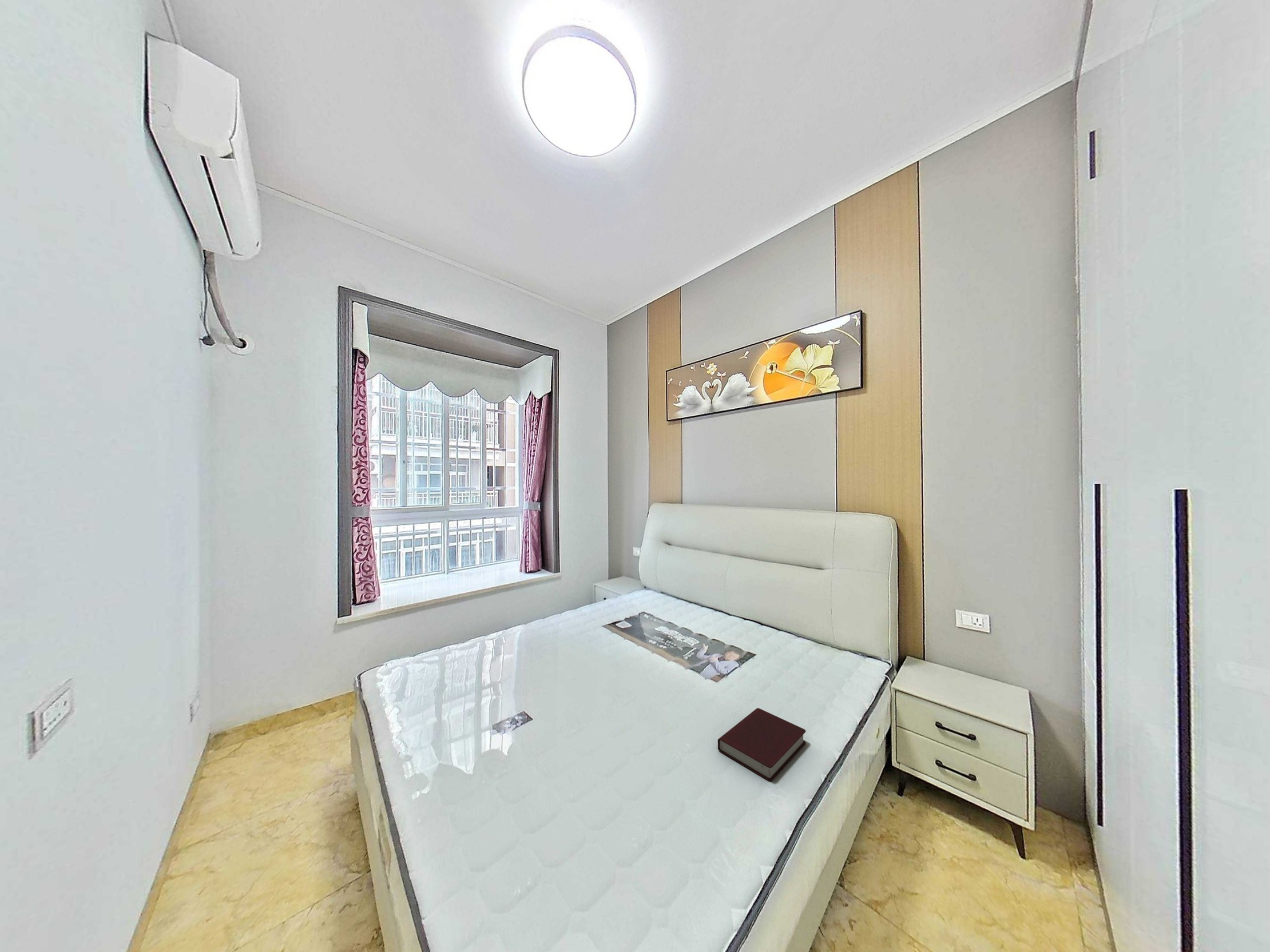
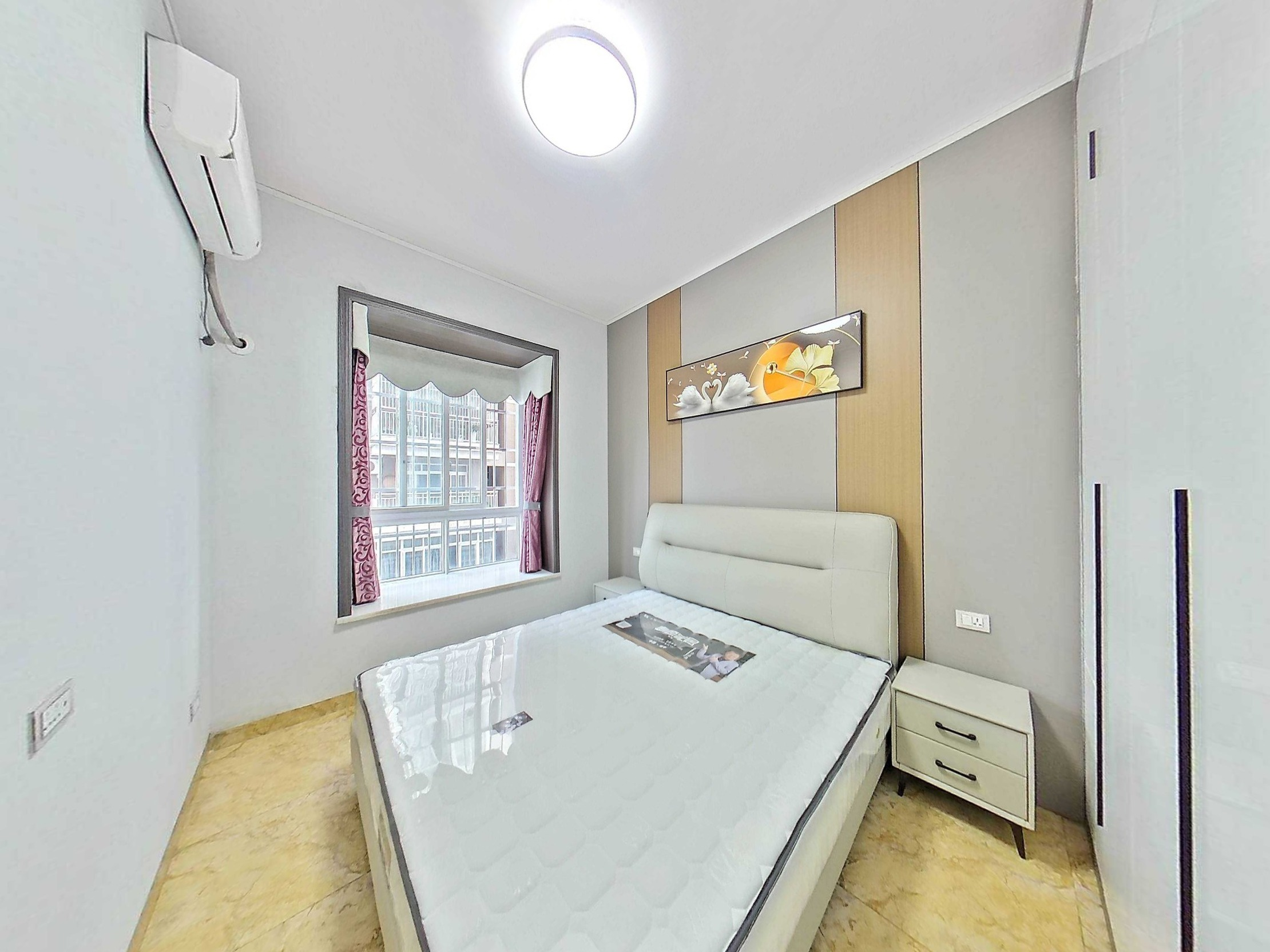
- book (763, 740)
